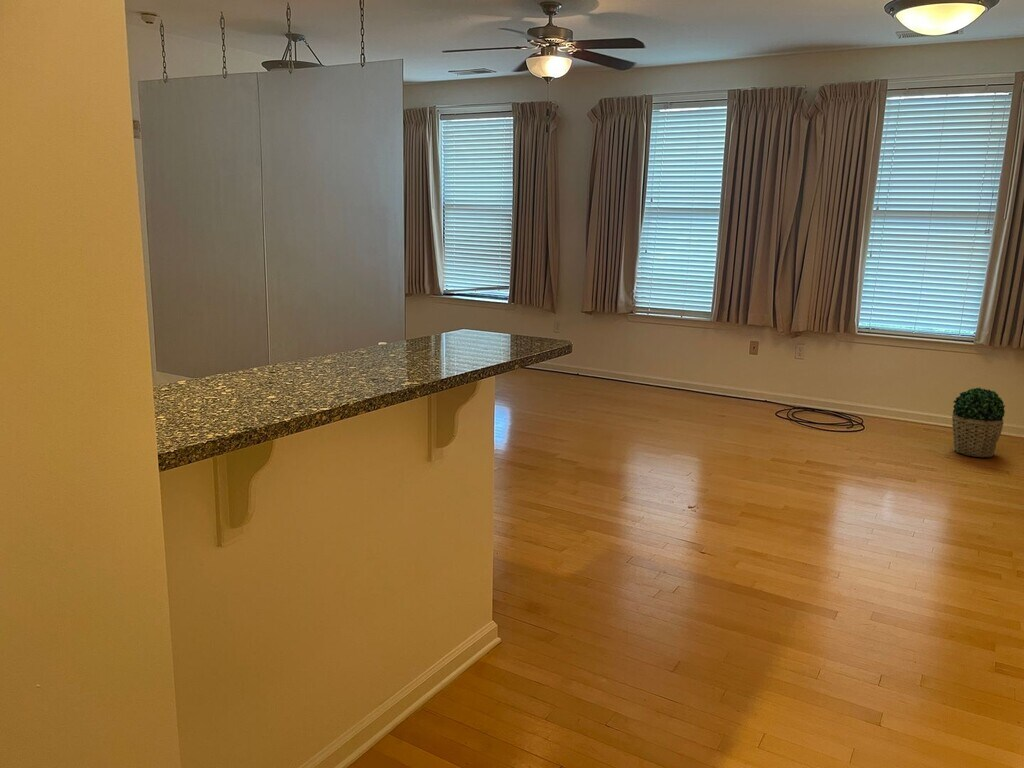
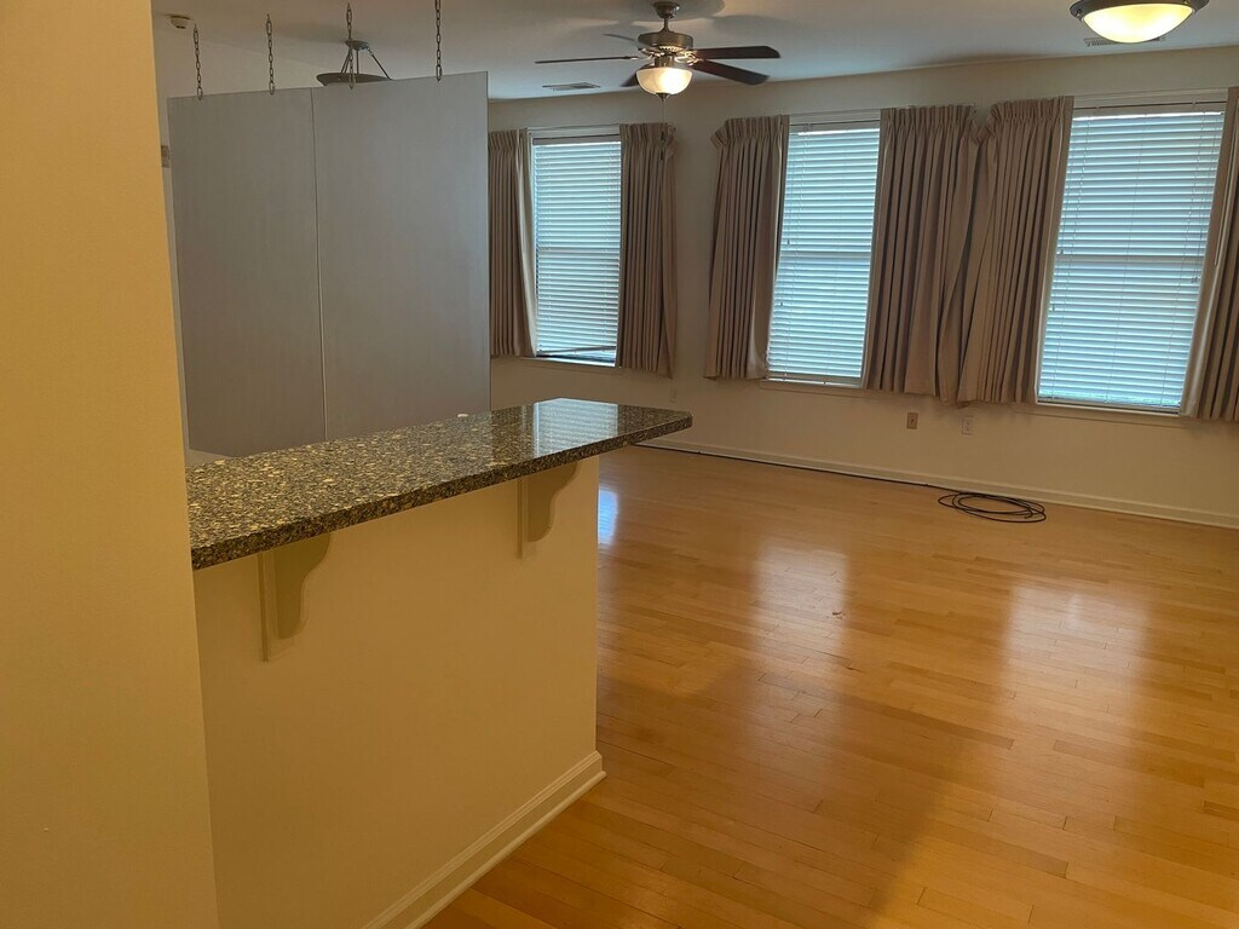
- potted plant (977, 421)
